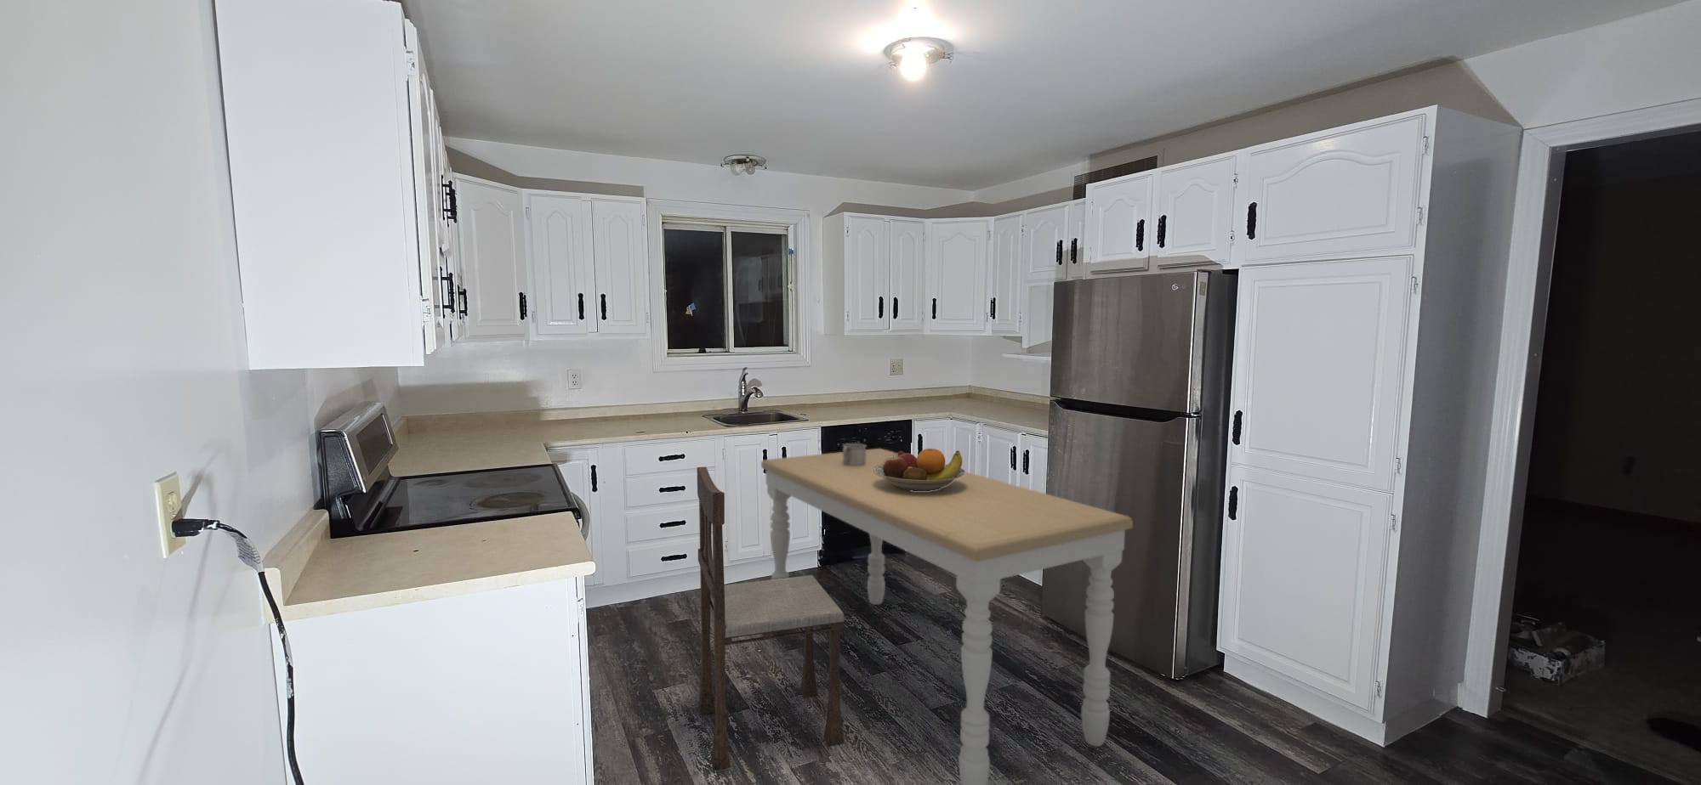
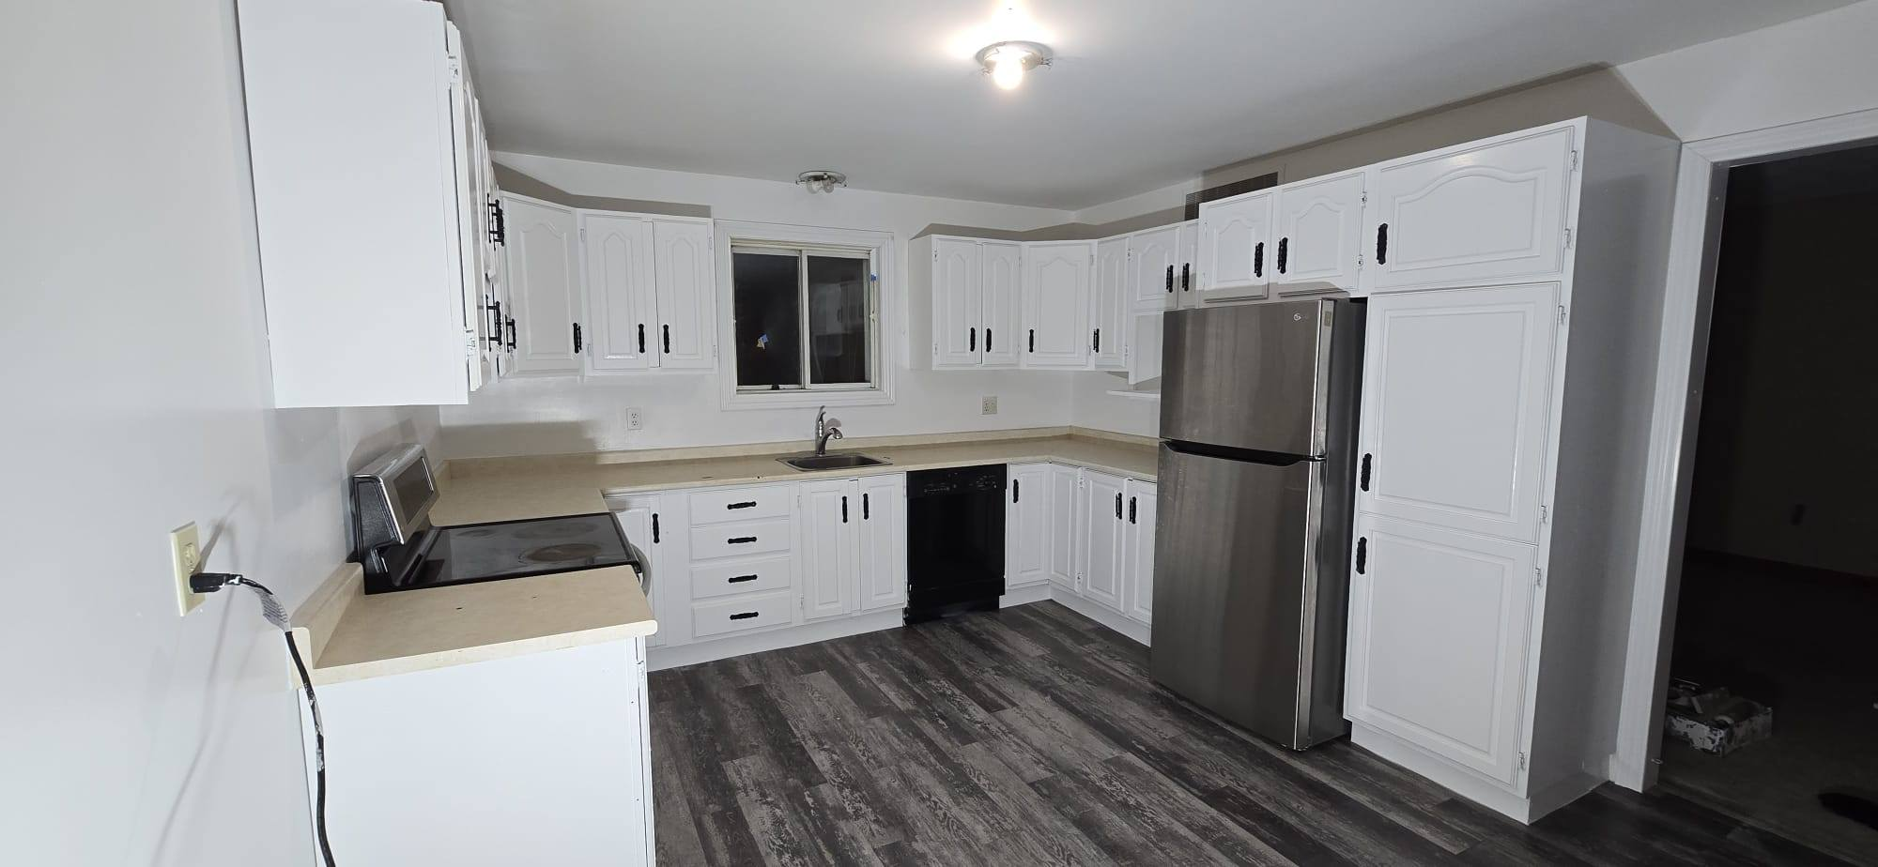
- mug (853, 453)
- dining table (923, 559)
- dining chair (767, 602)
- fruit bowl (920, 466)
